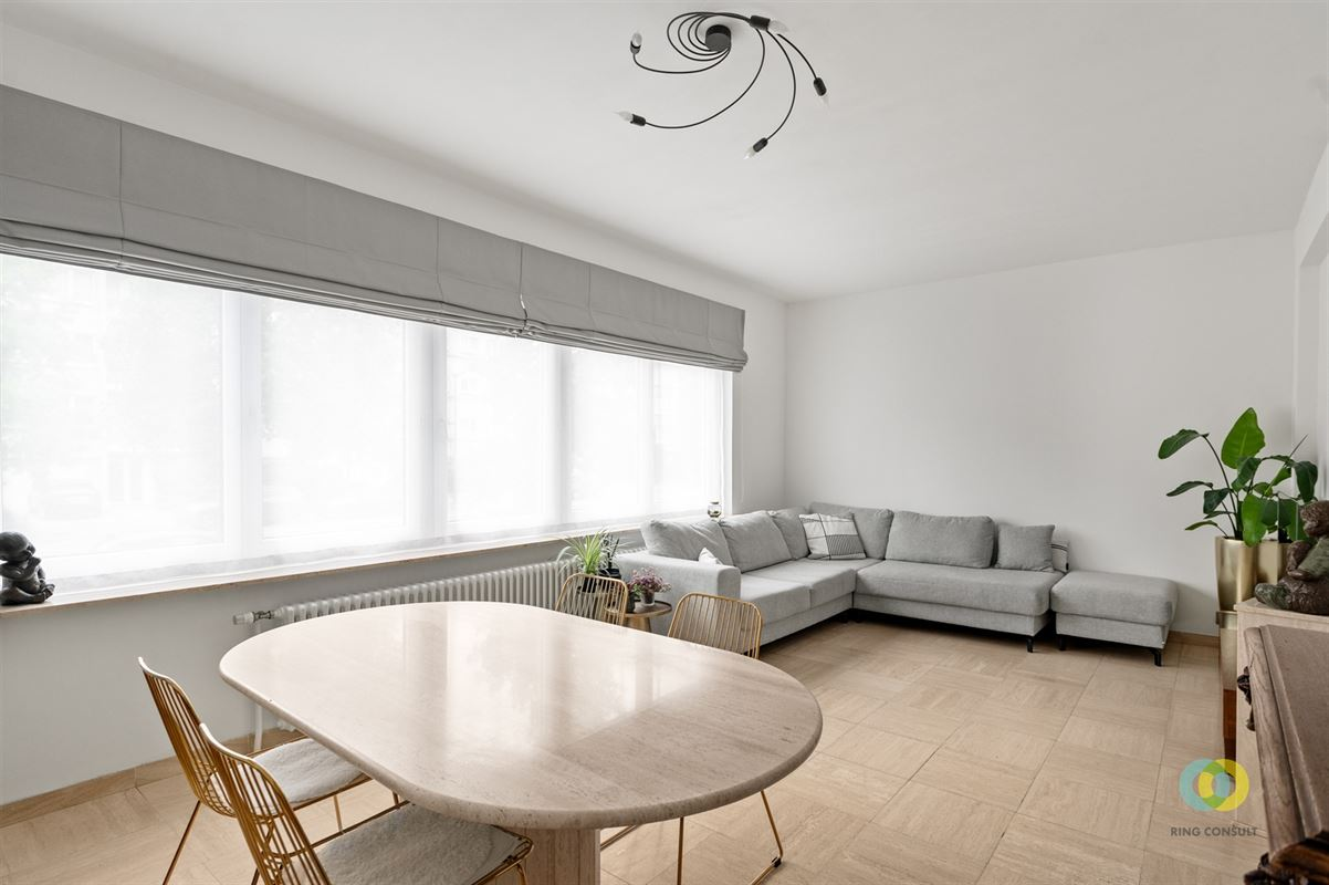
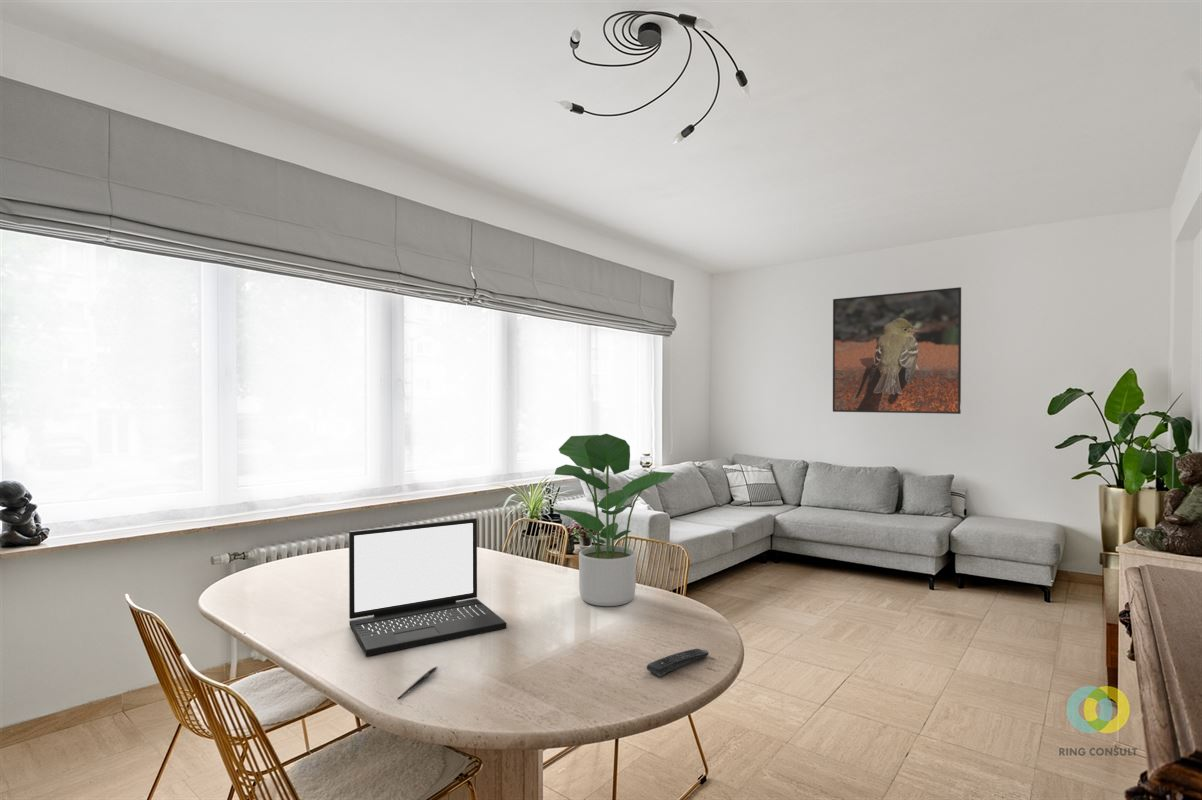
+ potted plant (613, 513)
+ laptop (427, 579)
+ pen (418, 681)
+ remote control (680, 659)
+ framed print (893, 353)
